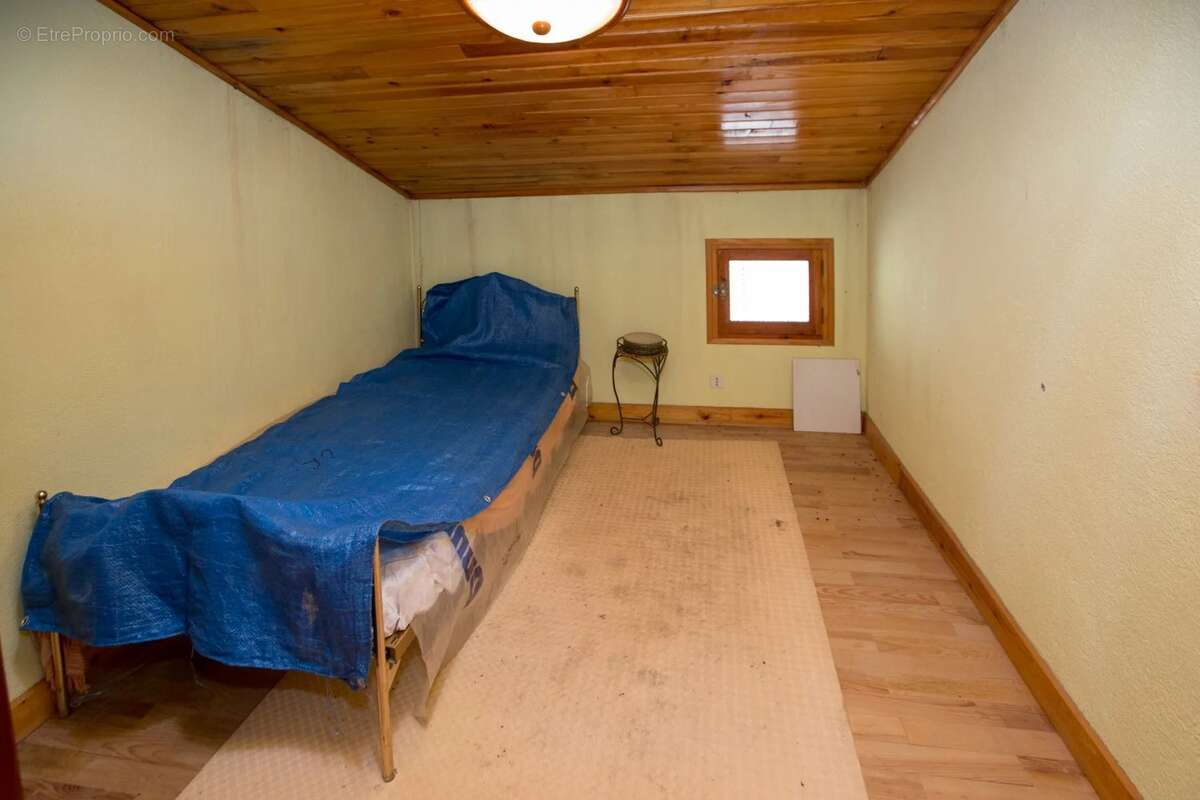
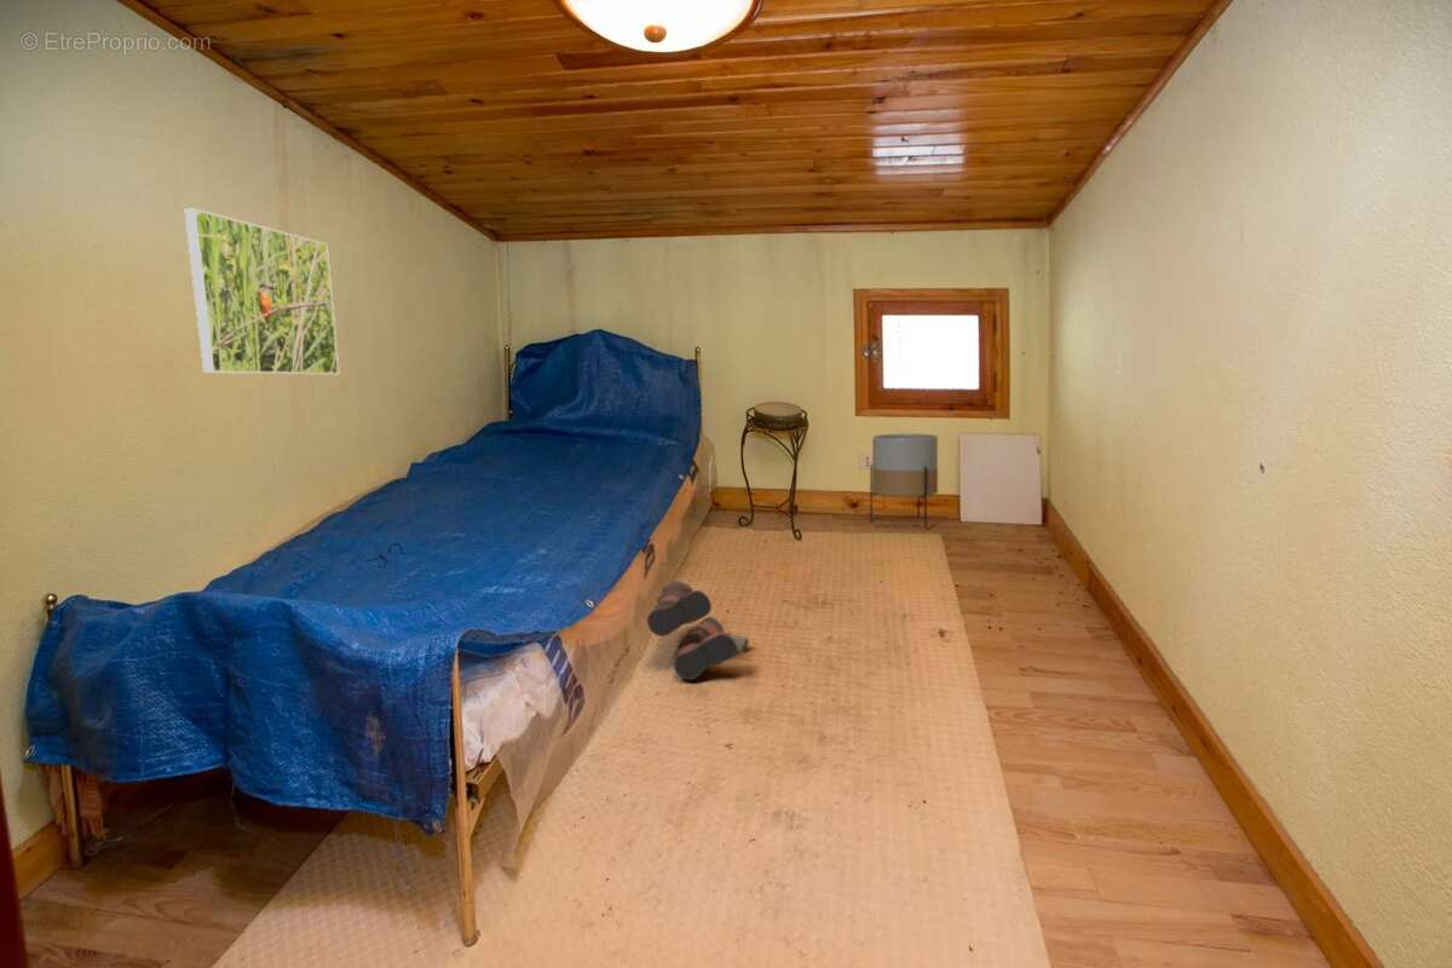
+ boots (697, 620)
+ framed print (271, 301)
+ planter (903, 479)
